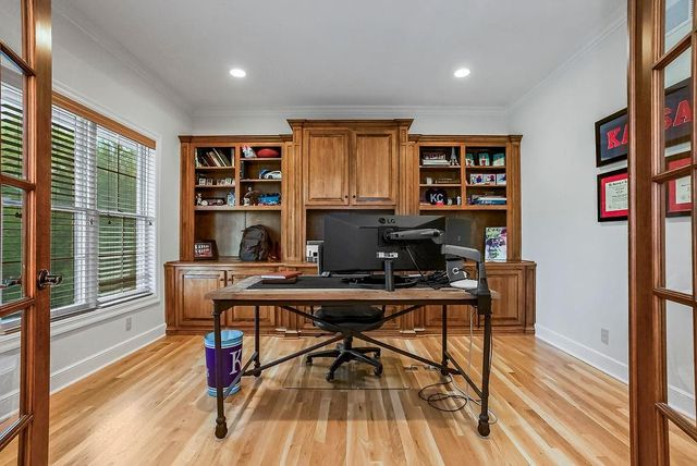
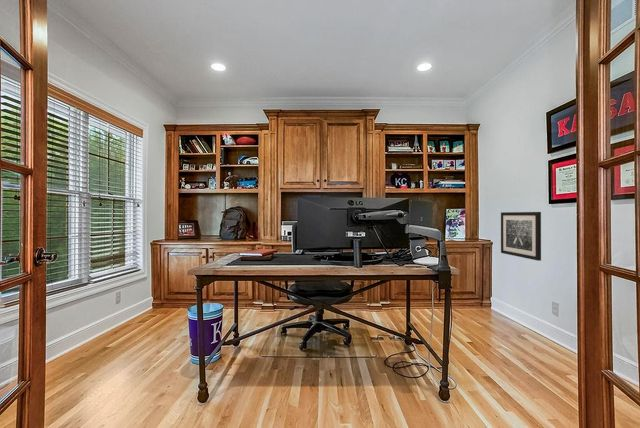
+ wall art (519, 234)
